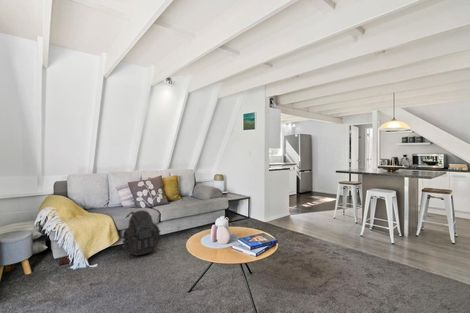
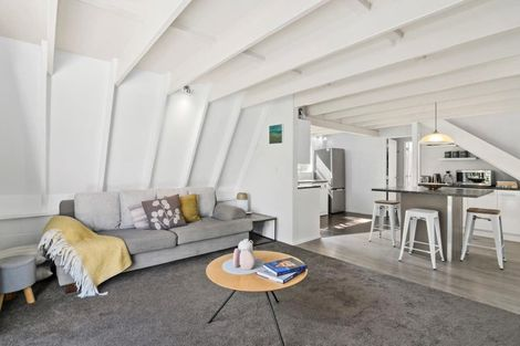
- backpack (140, 231)
